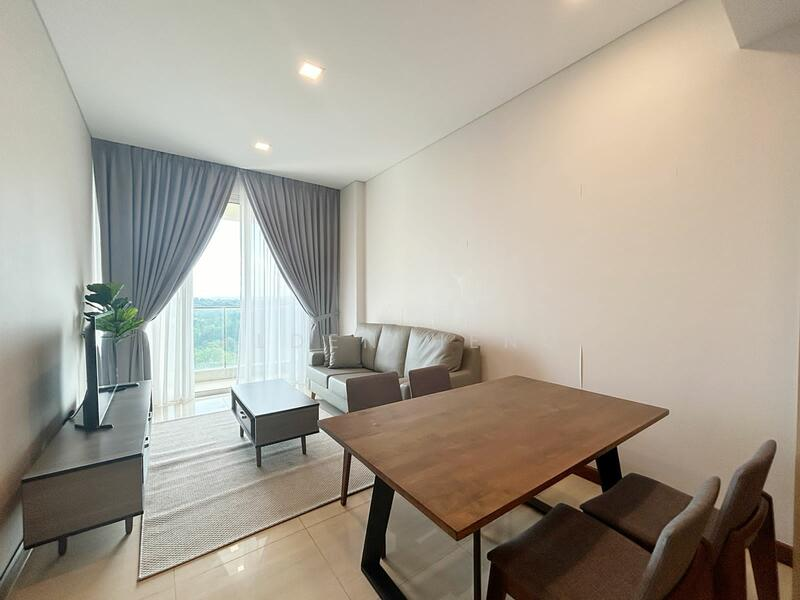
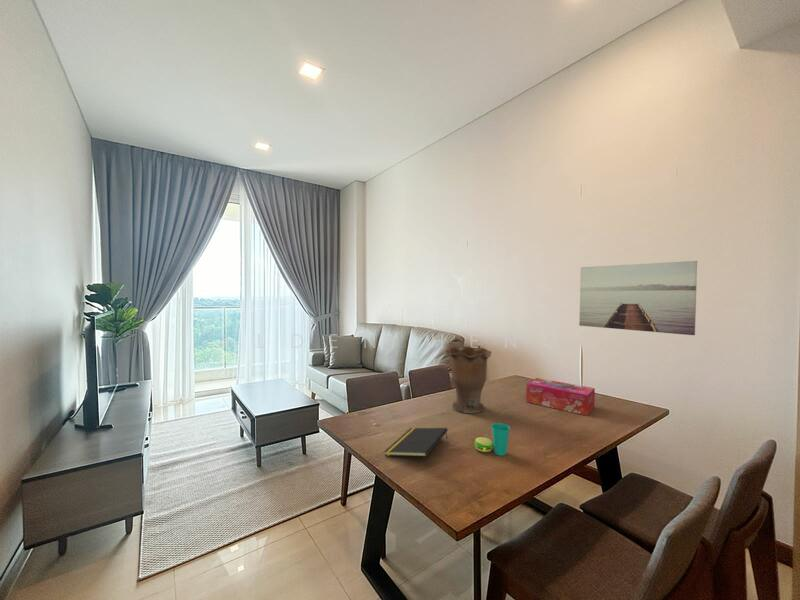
+ wall art (631, 297)
+ cup (493, 438)
+ vase (467, 378)
+ notepad (417, 440)
+ tissue box (559, 395)
